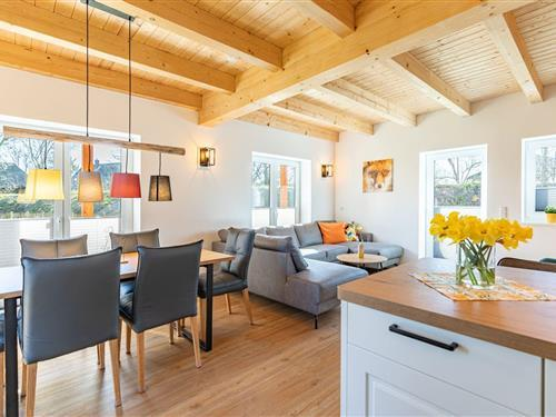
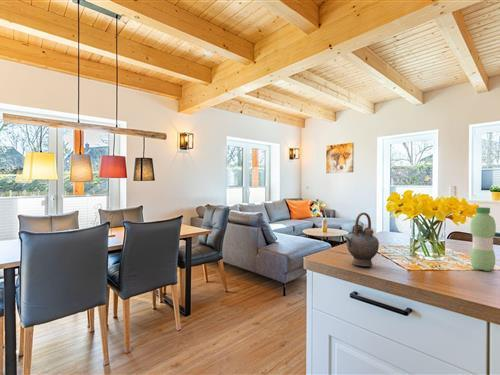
+ water bottle (482, 238)
+ teapot (359, 238)
